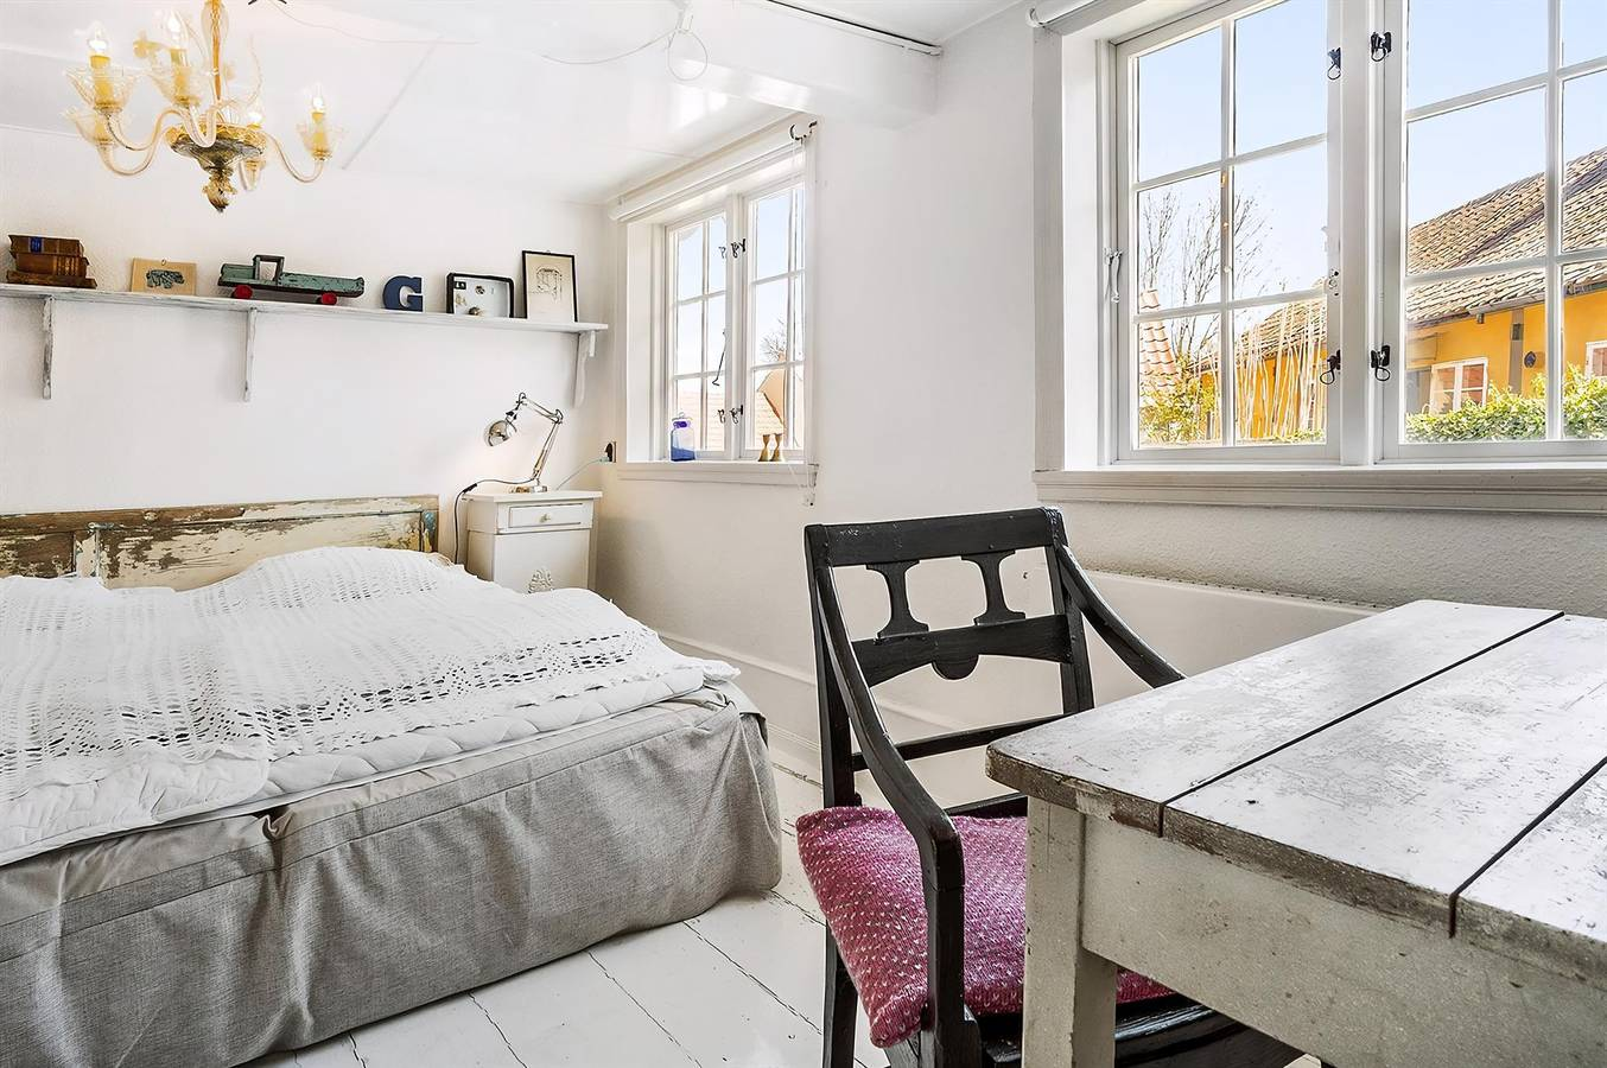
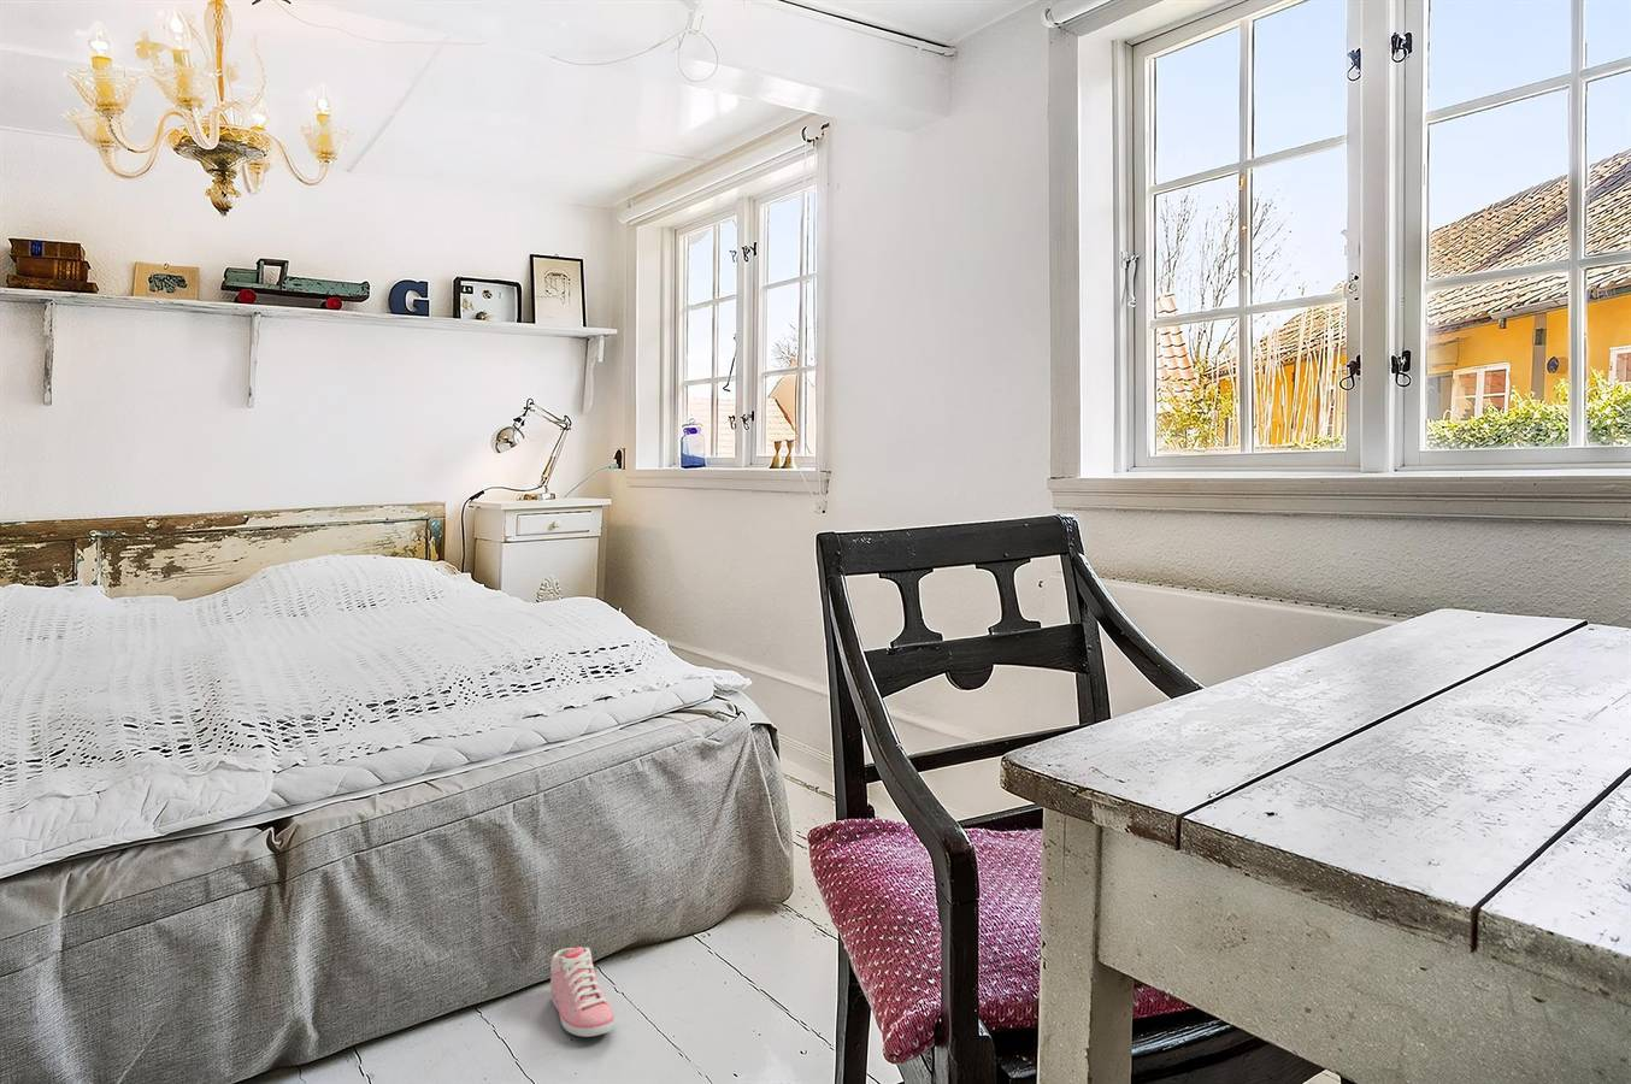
+ sneaker (578, 986)
